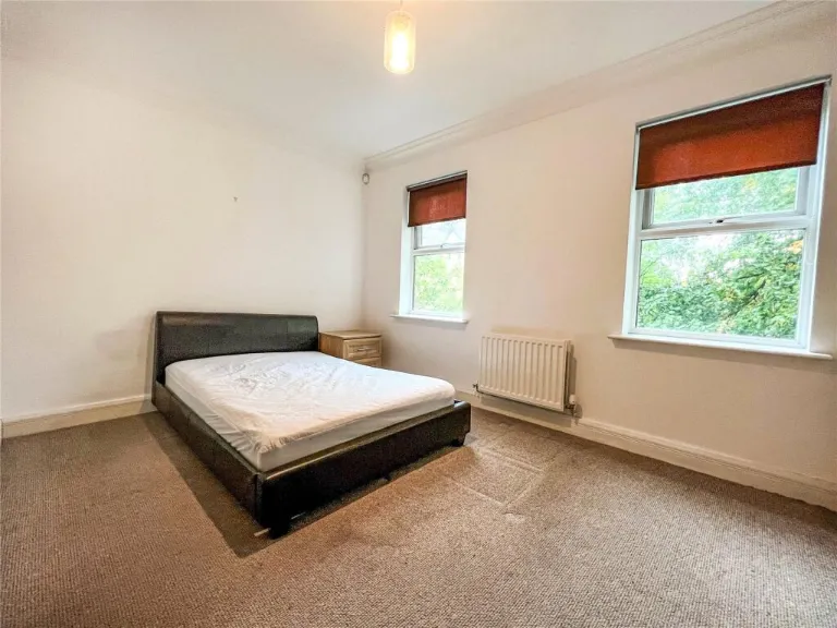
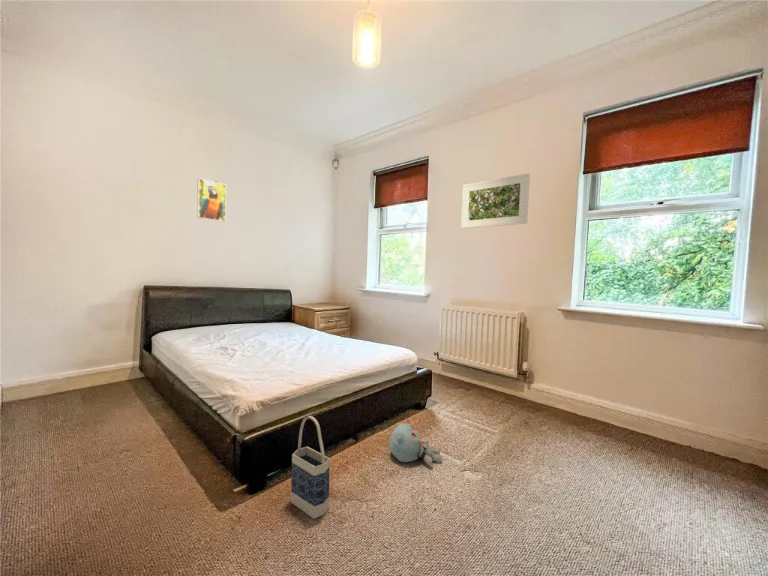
+ plush toy (415, 442)
+ bag (310, 461)
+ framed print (212, 200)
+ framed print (492, 203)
